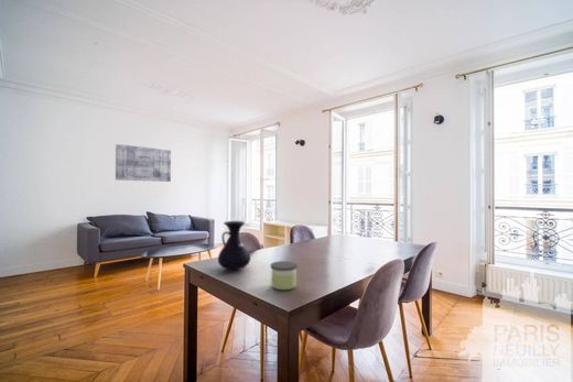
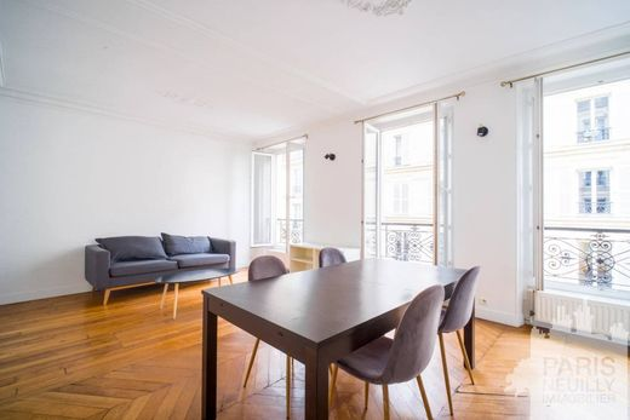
- candle (283, 275)
- vase (234, 245)
- wall art (144, 164)
